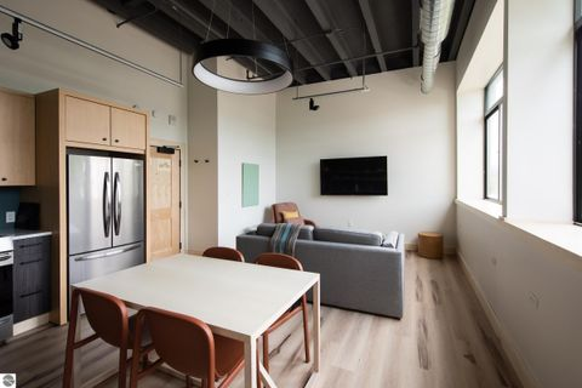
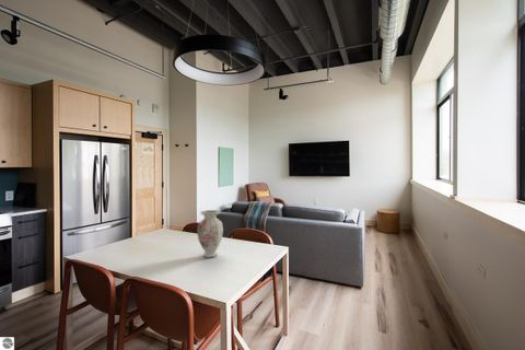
+ vase (210, 233)
